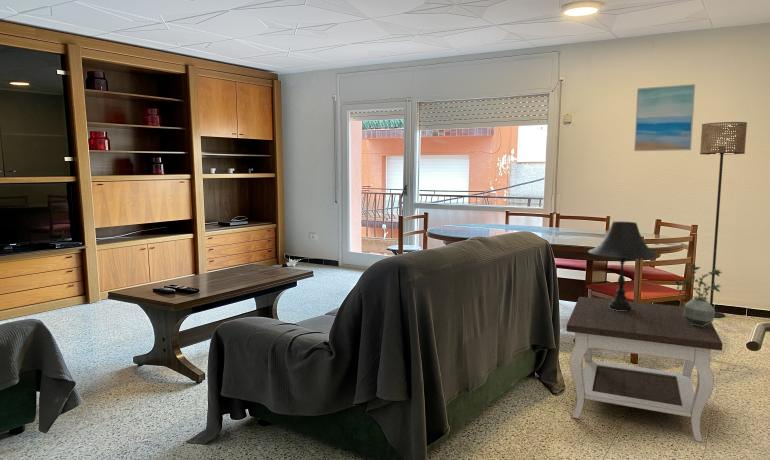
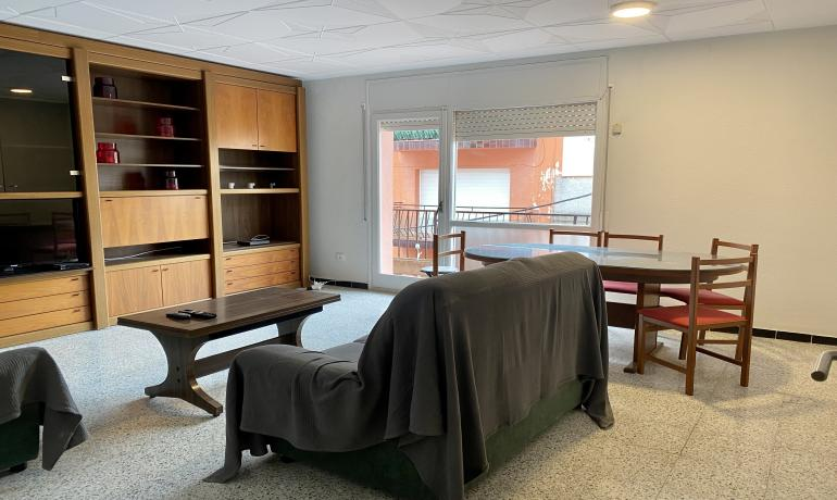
- potted plant (691, 294)
- side table (634, 366)
- table lamp (622, 265)
- floor lamp (717, 220)
- wall art (663, 118)
